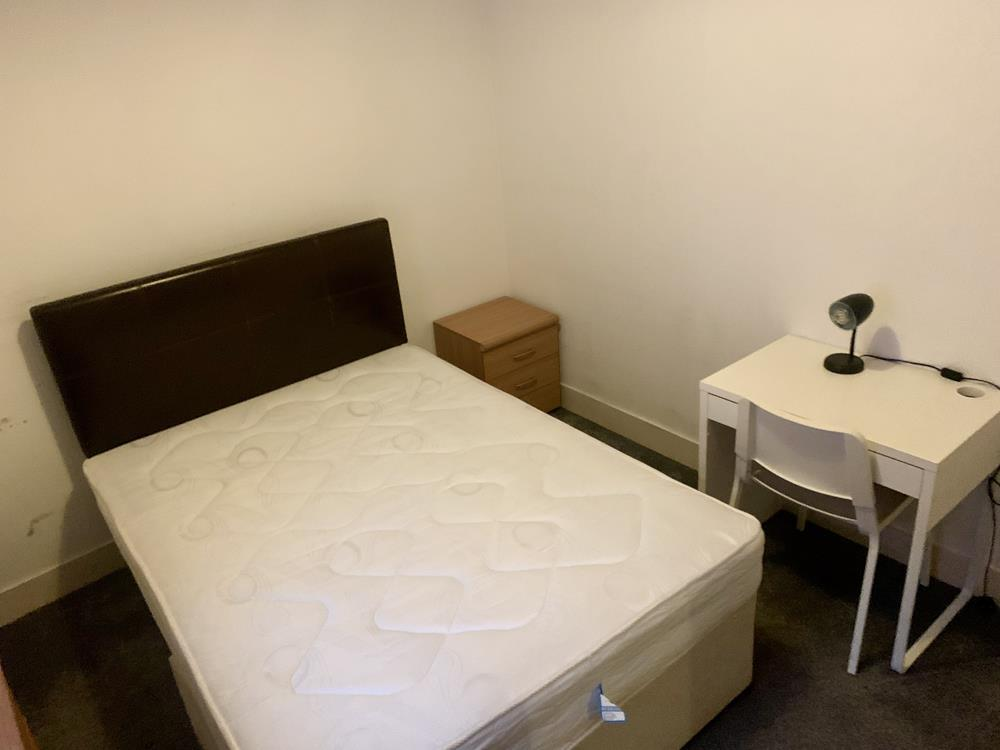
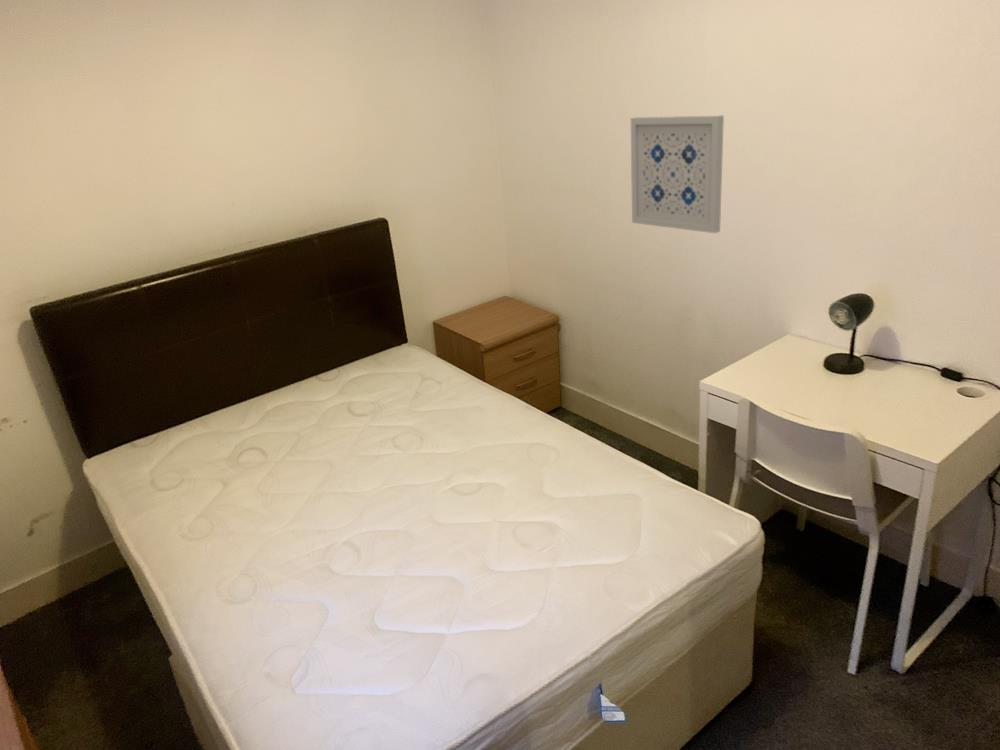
+ wall art (674, 173)
